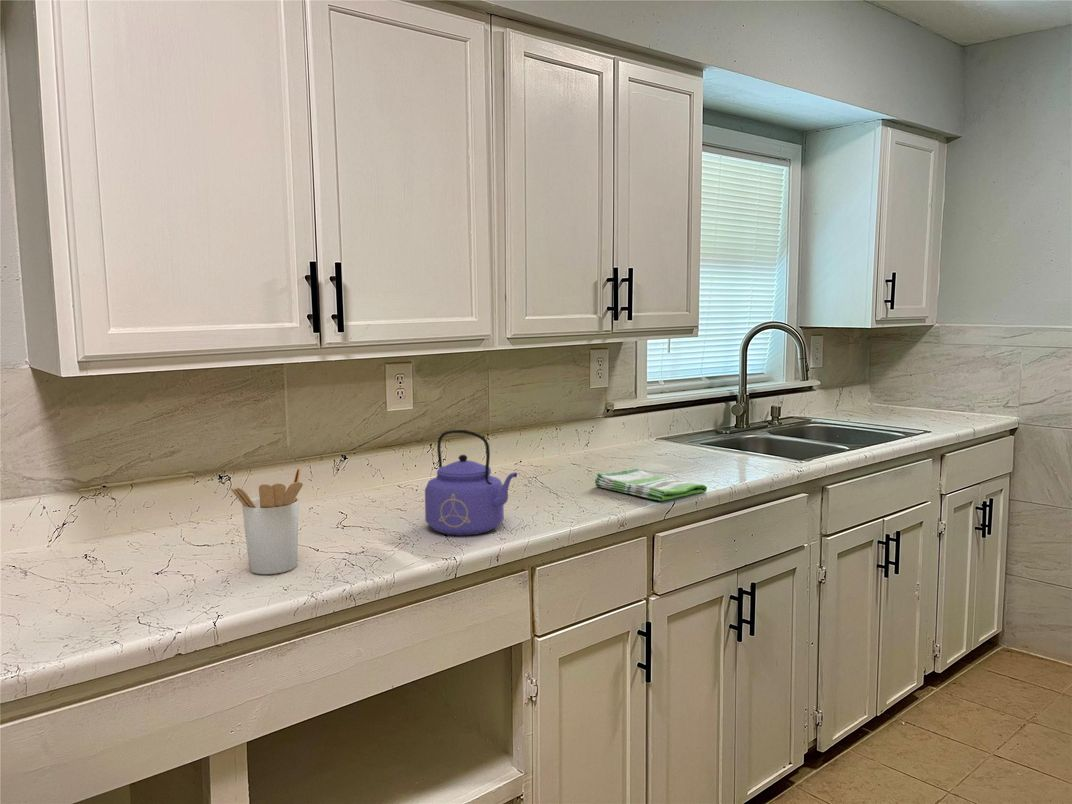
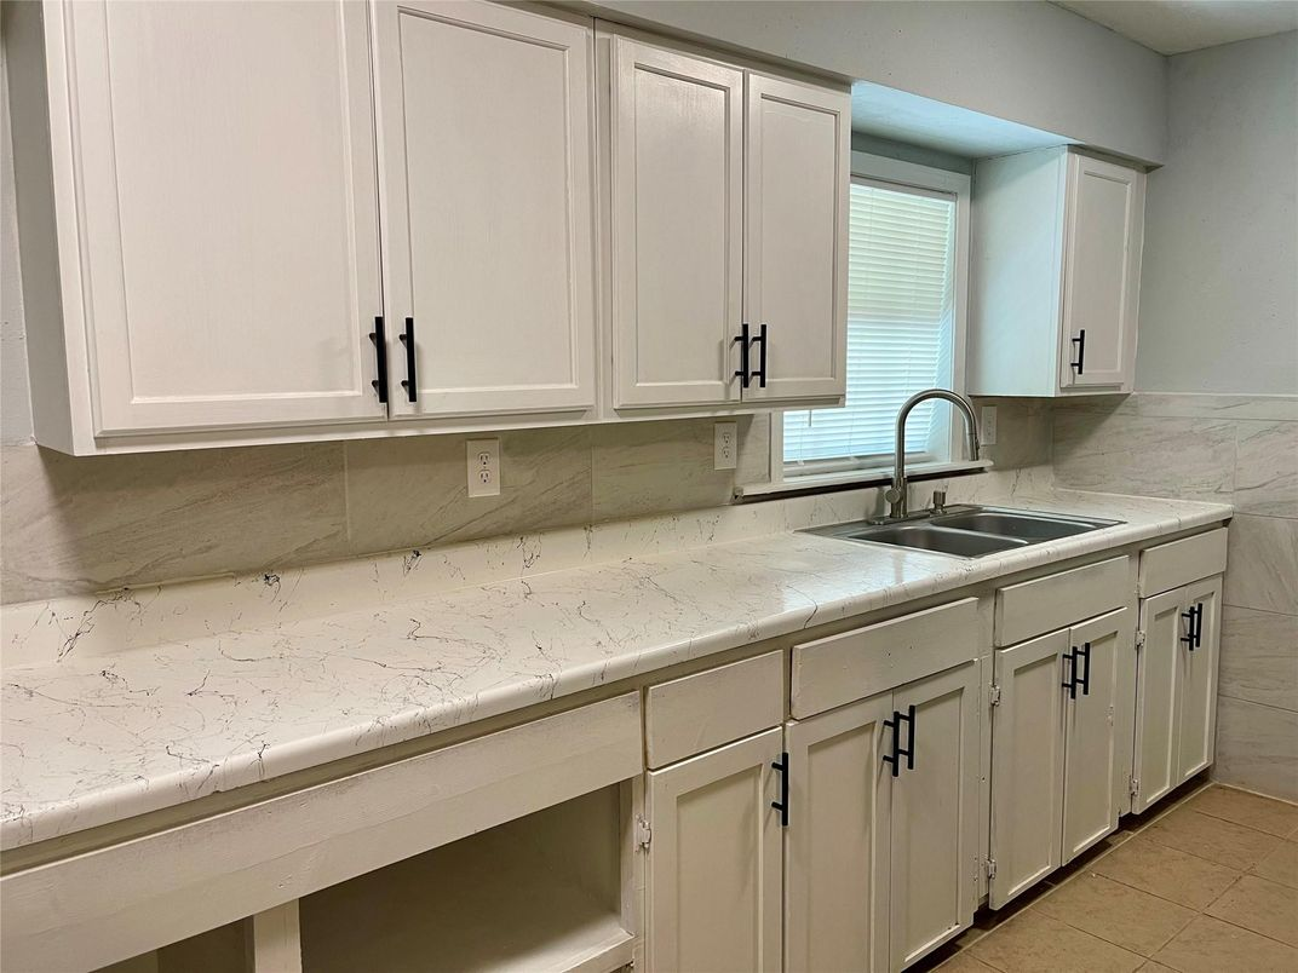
- dish towel (649, 482)
- utensil holder (275, 521)
- kettle (473, 481)
